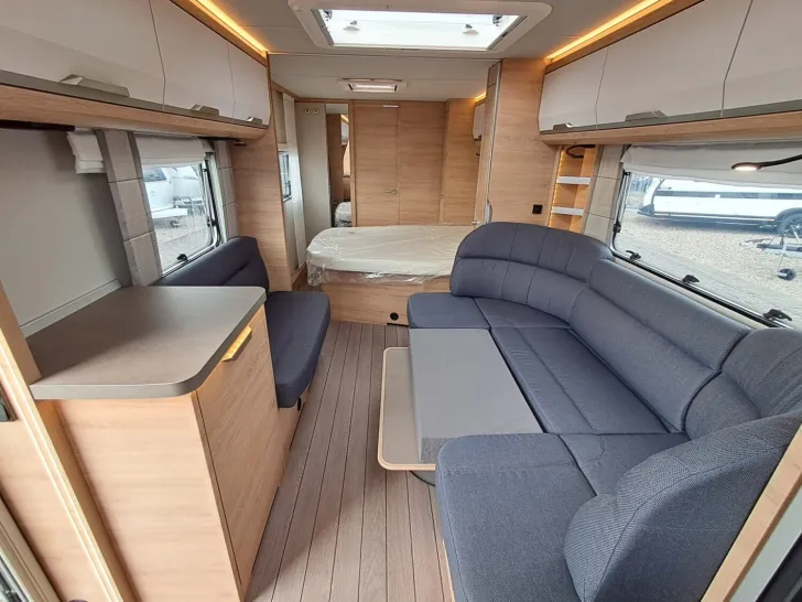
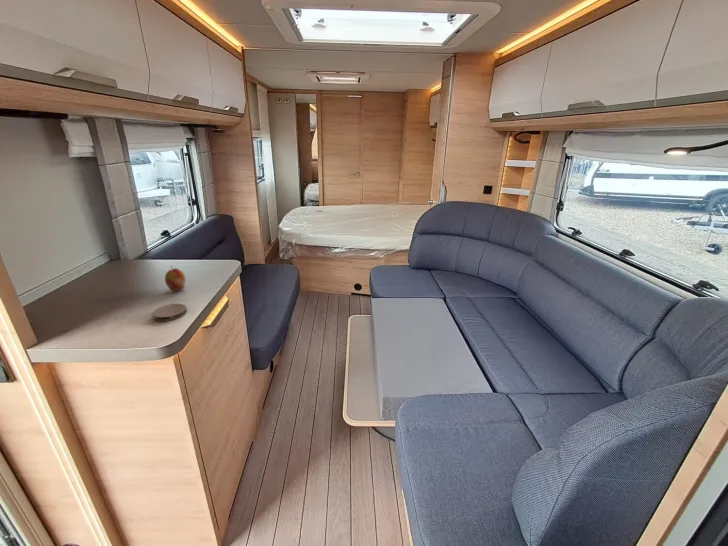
+ coaster (170, 312)
+ apple (175, 278)
